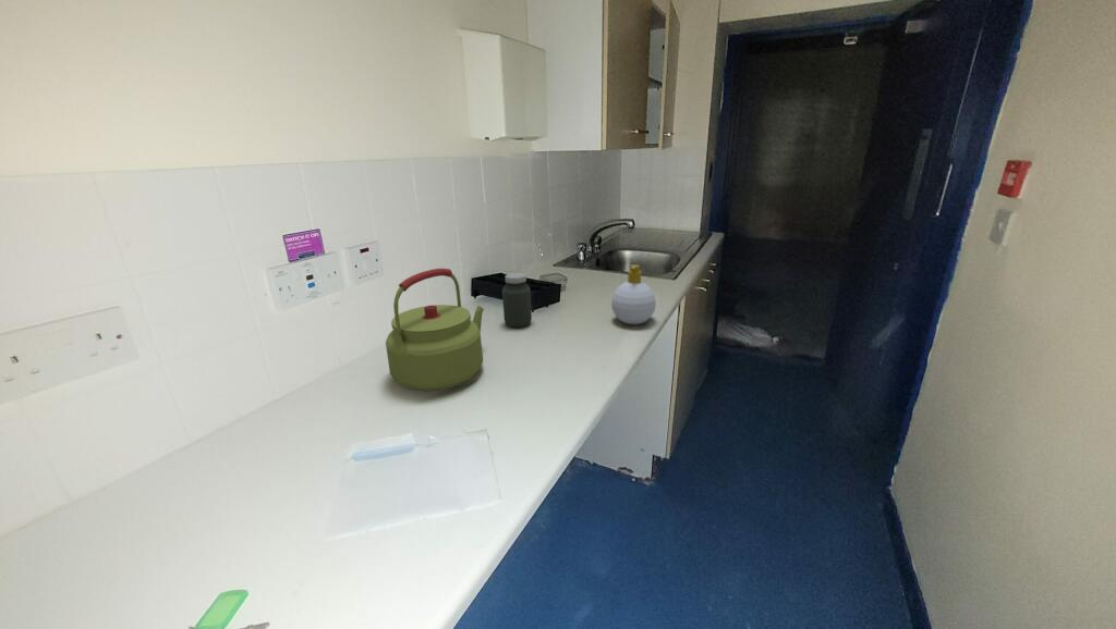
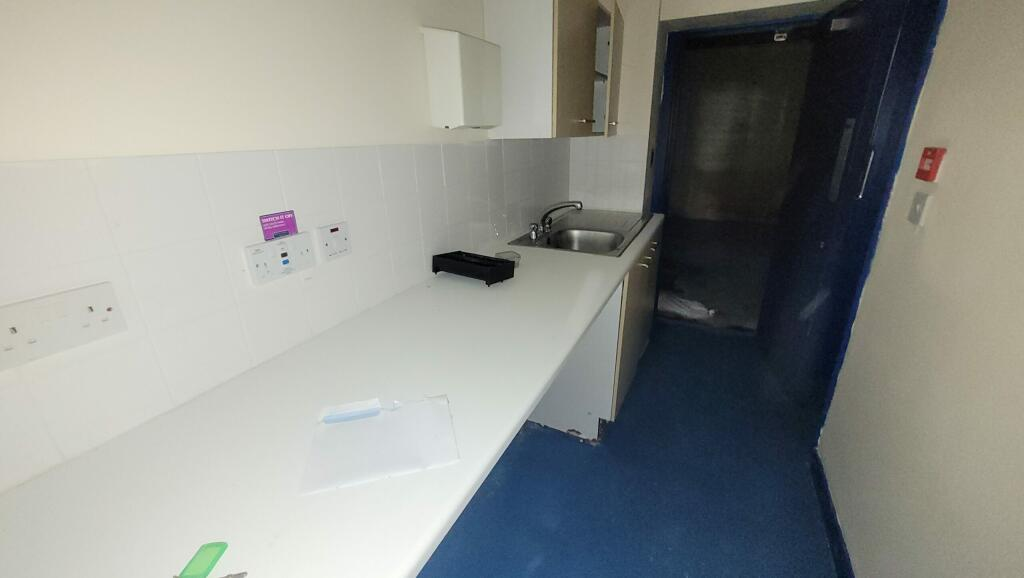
- jar (517, 299)
- soap bottle (633, 294)
- kettle (442, 319)
